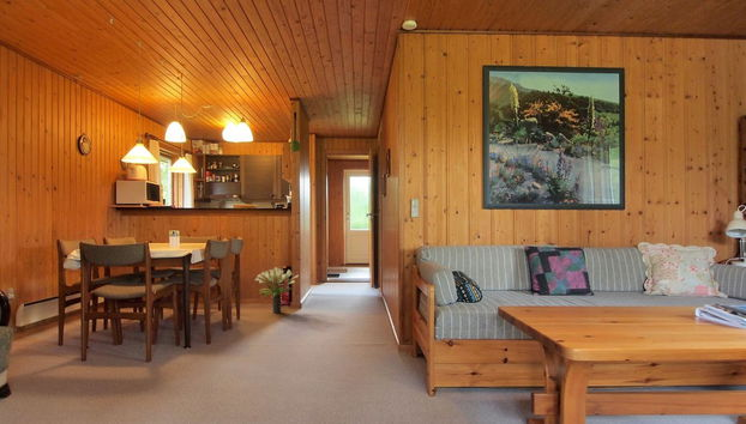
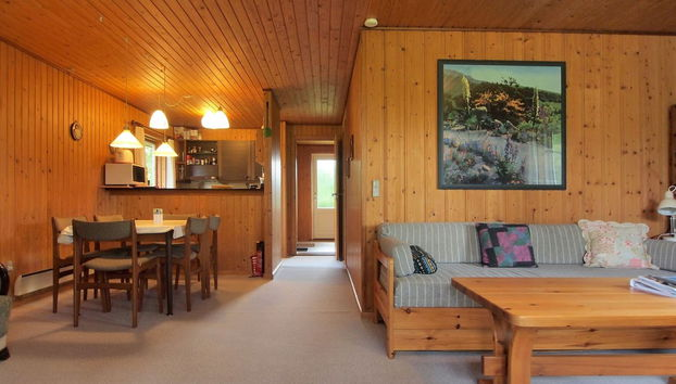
- potted plant (277, 290)
